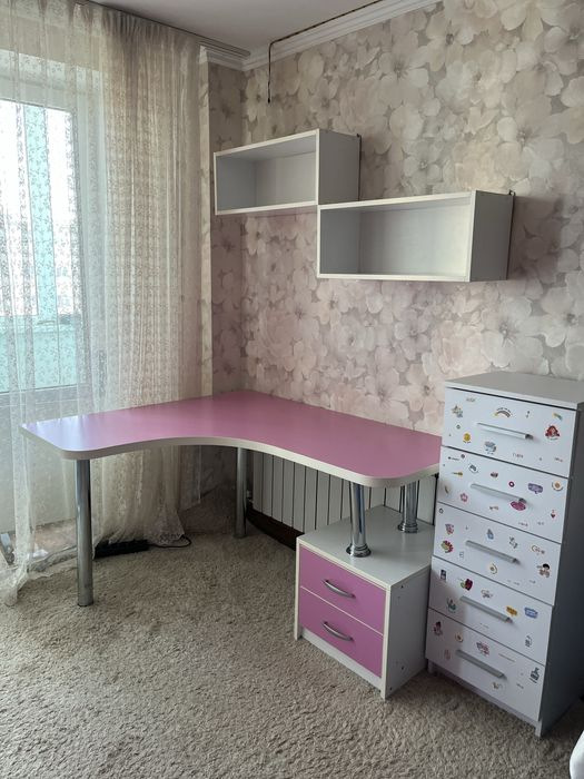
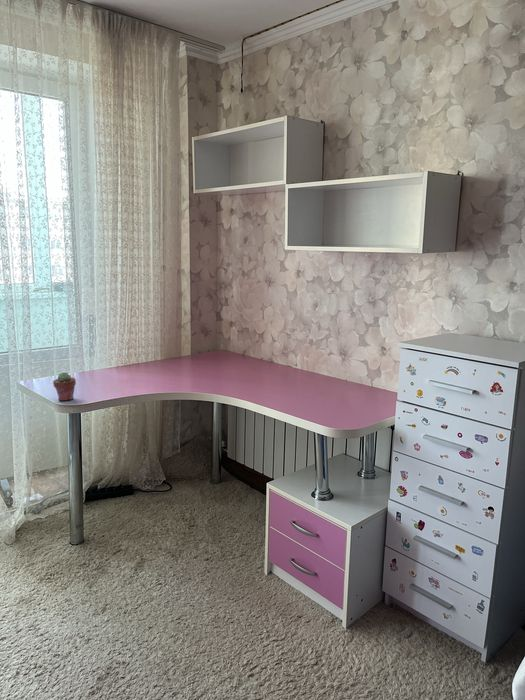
+ potted succulent (64, 385)
